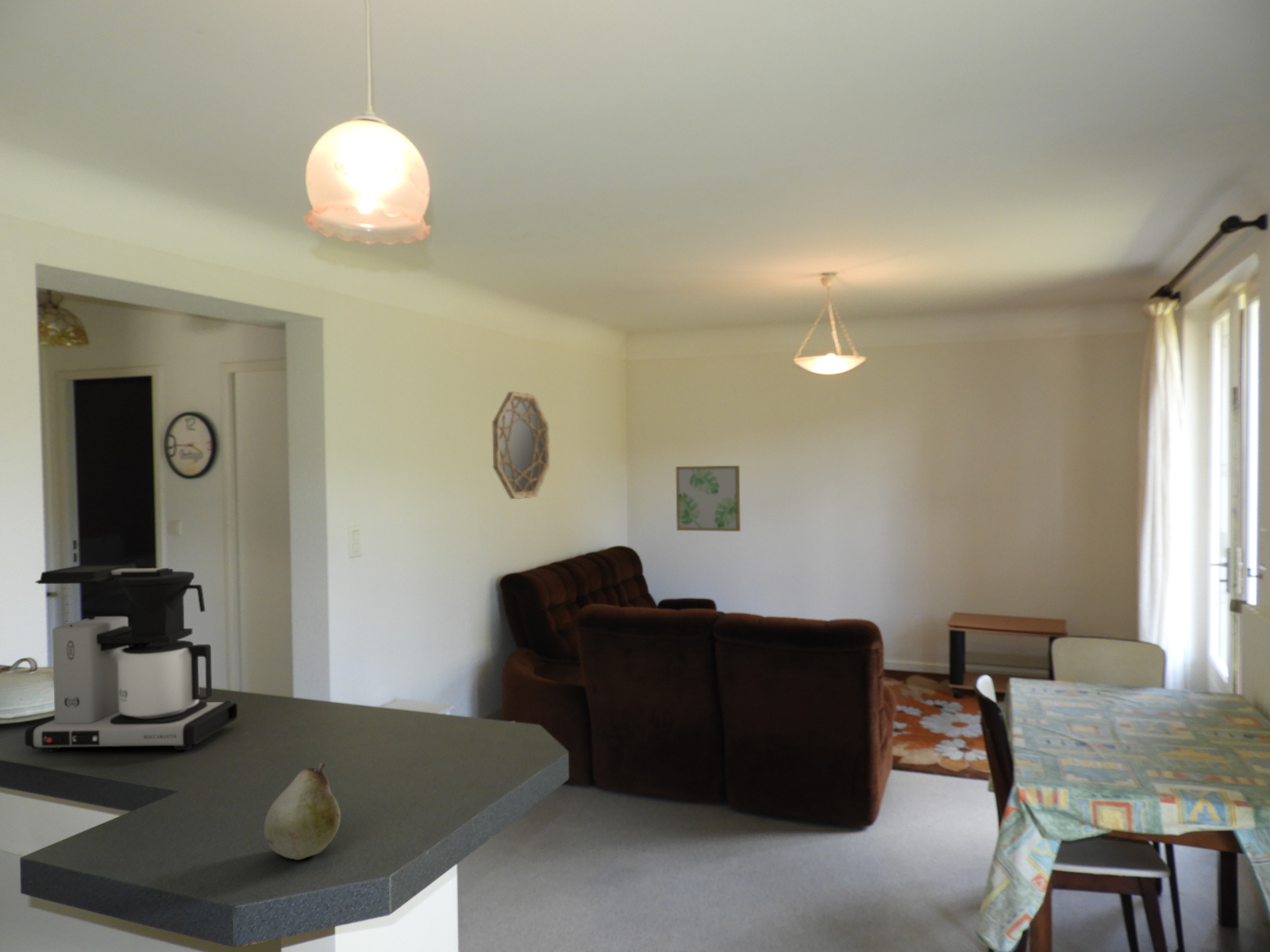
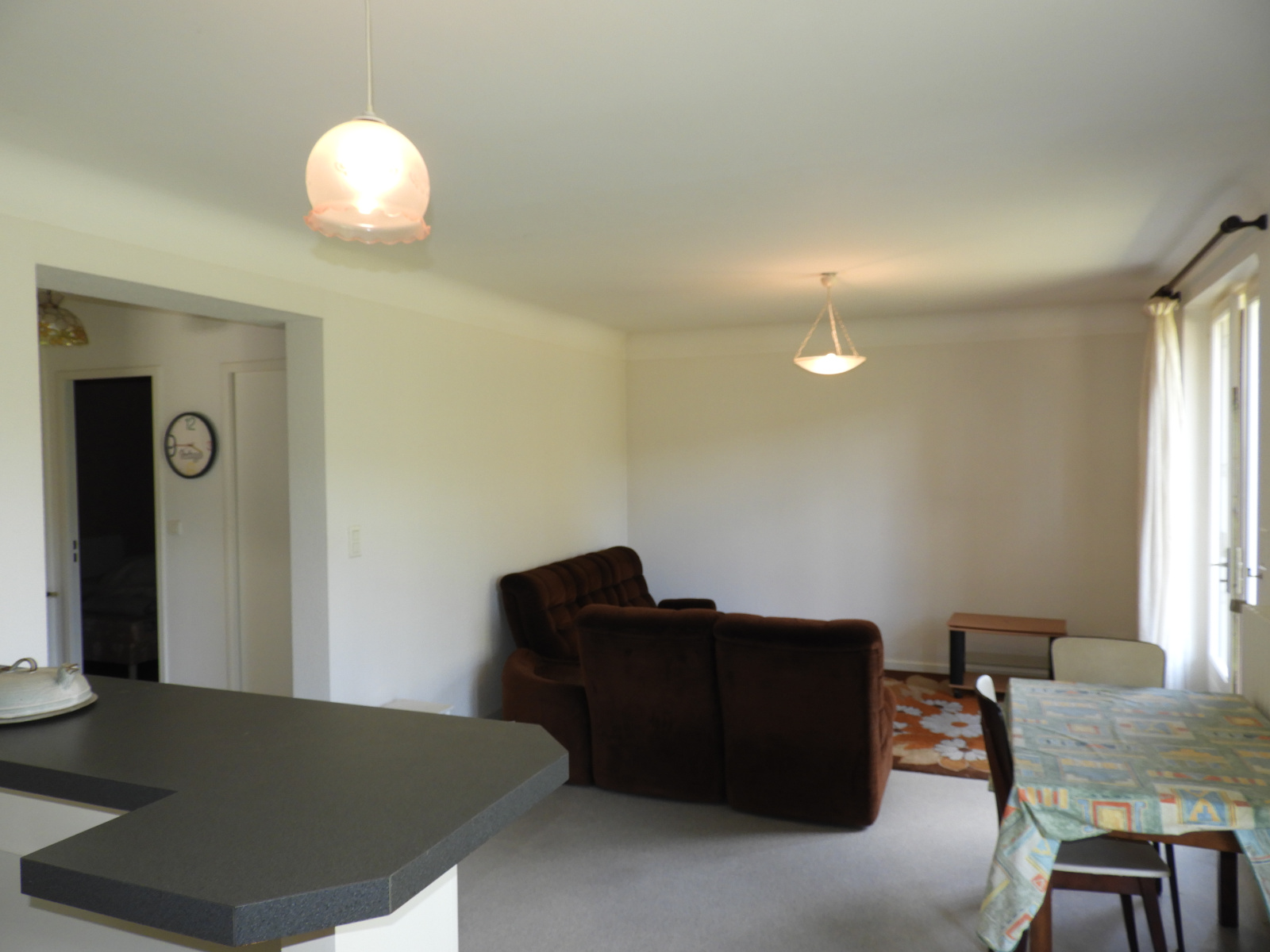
- coffee maker (135, 653)
- wall art (707, 498)
- fruit (302, 810)
- home mirror (522, 445)
